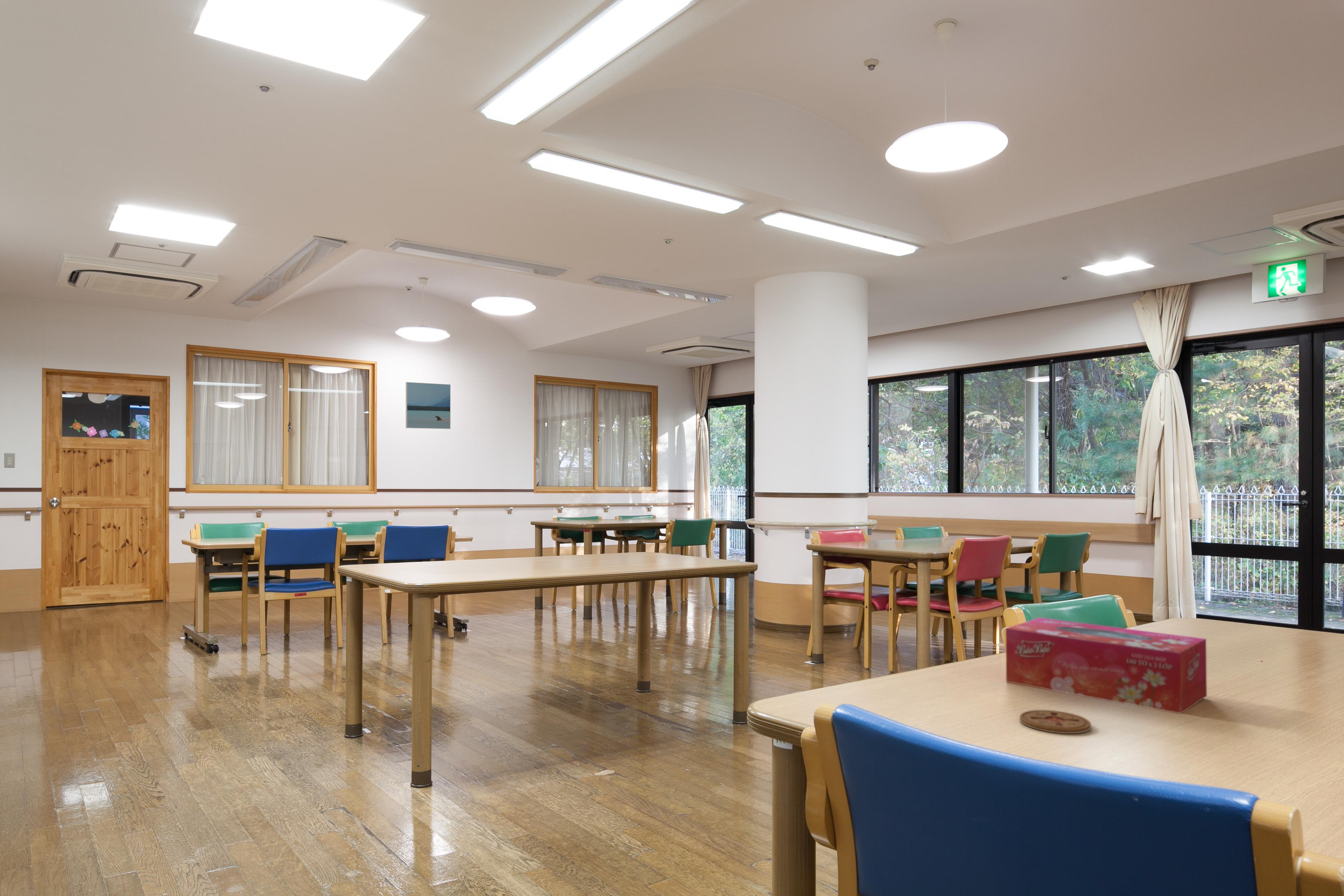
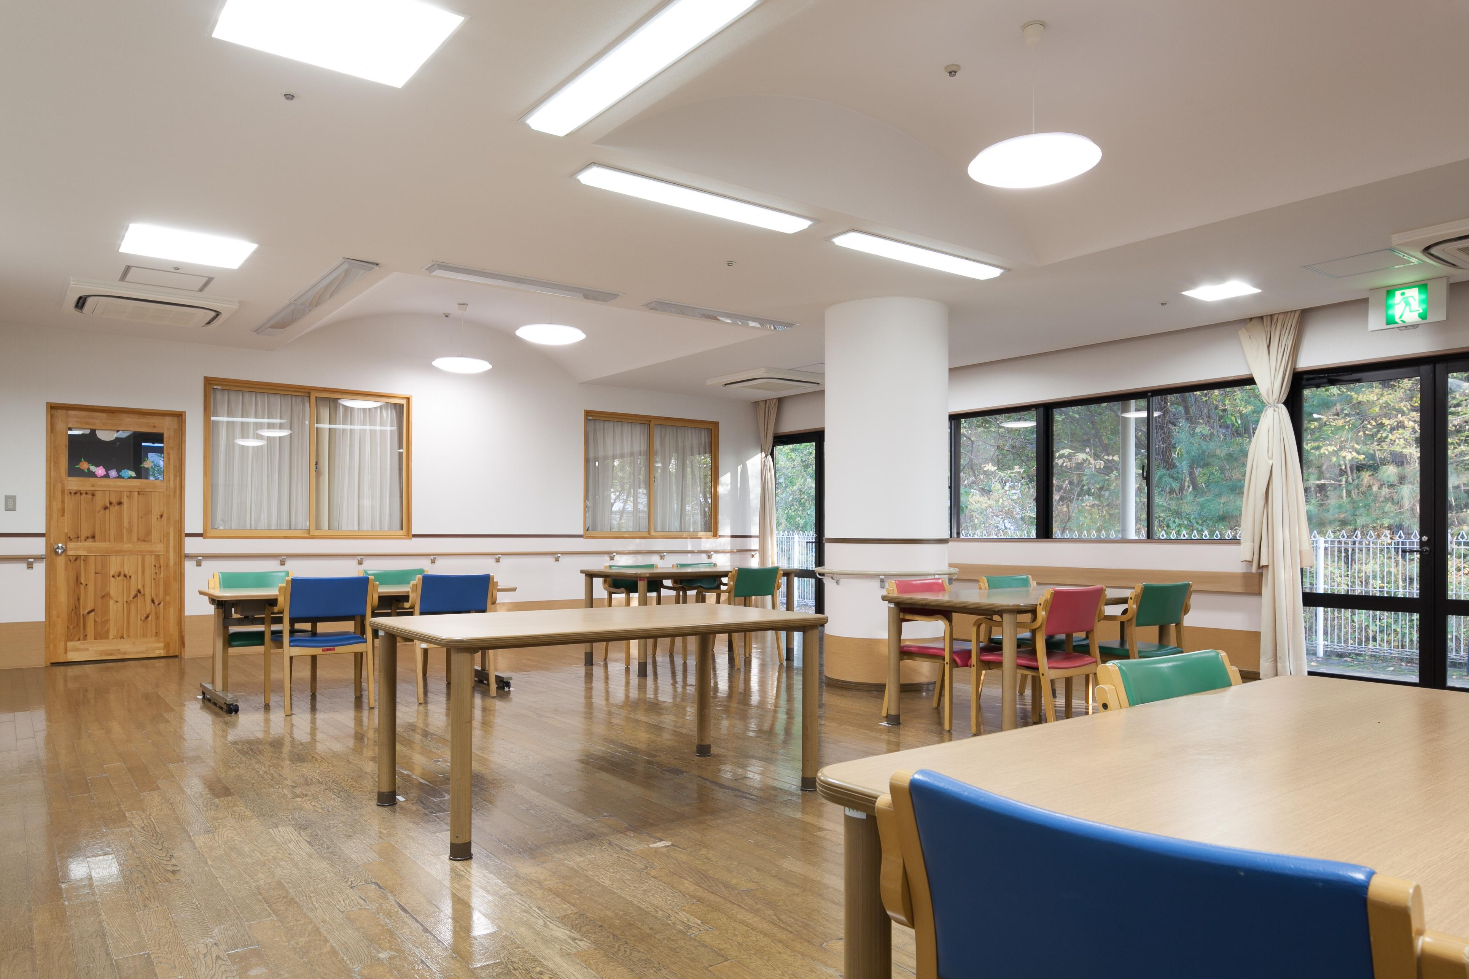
- tissue box (1103, 661)
- coaster (1055, 721)
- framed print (428, 406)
